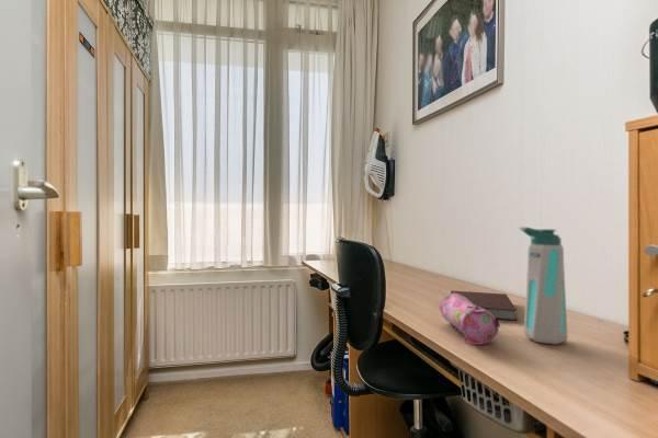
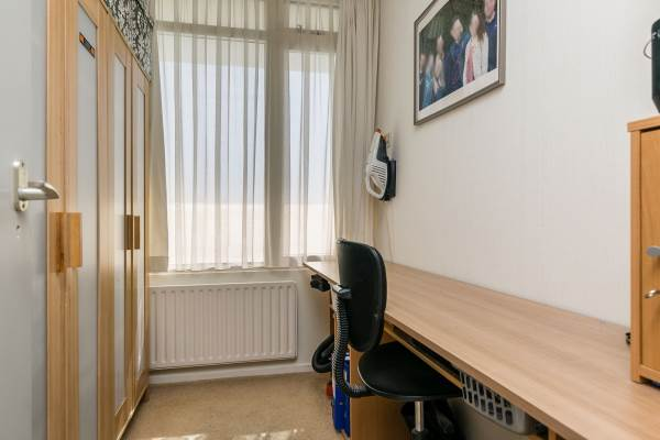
- water bottle (542, 283)
- pencil case (466, 315)
- notebook (479, 303)
